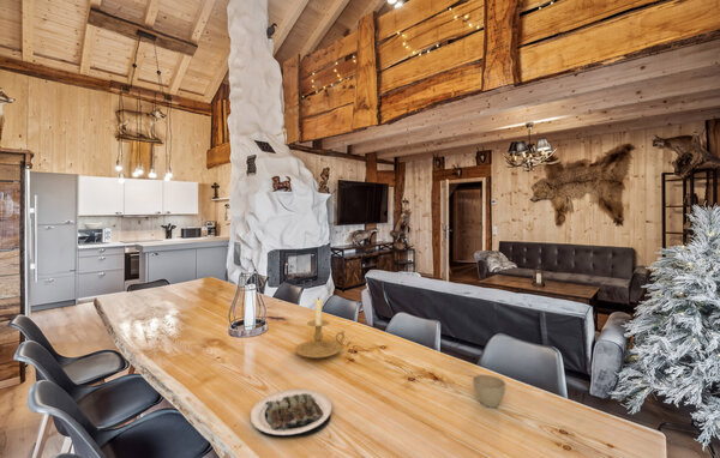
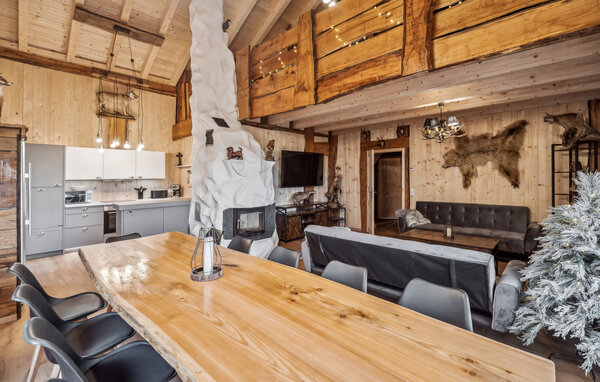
- flower pot (488, 392)
- plate (292, 408)
- candle holder (318, 325)
